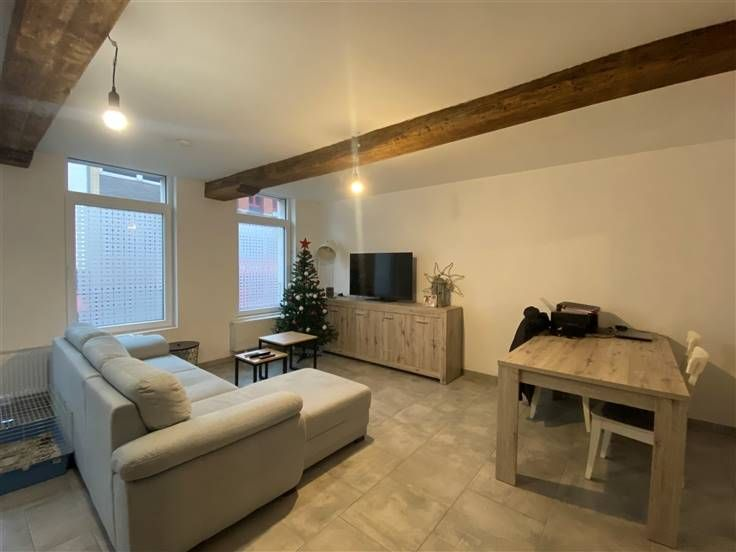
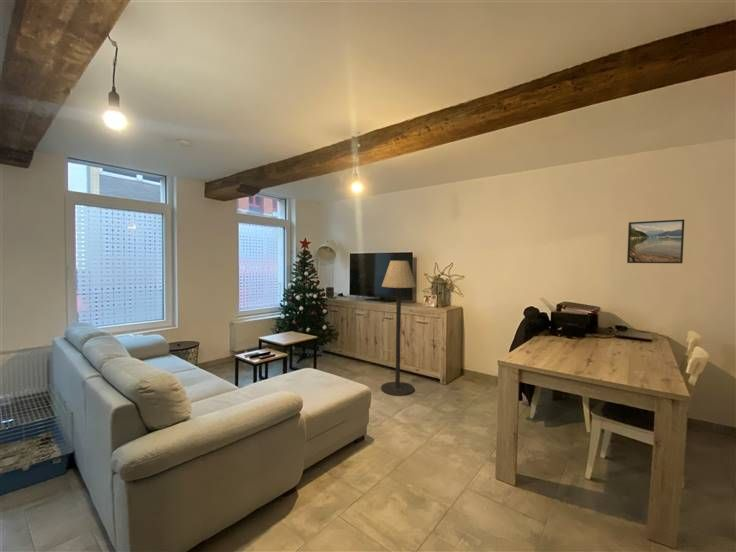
+ floor lamp (398, 325)
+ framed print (654, 242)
